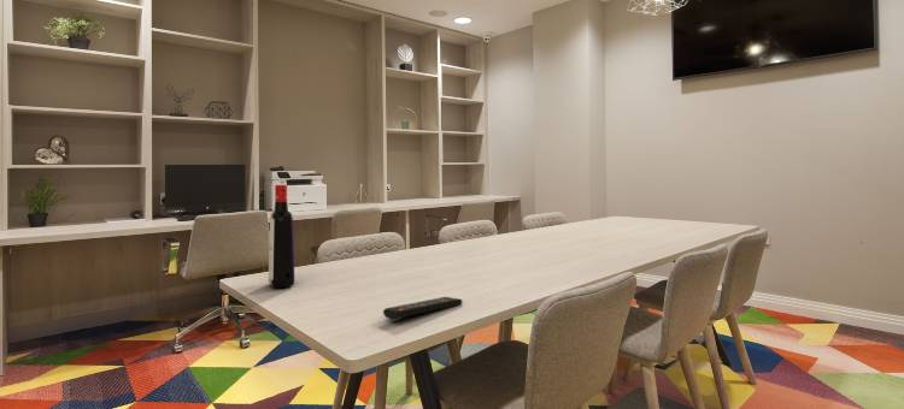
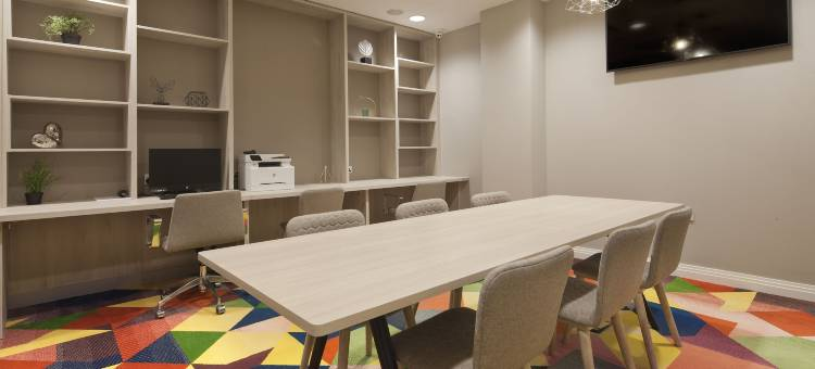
- liquor bottle (281, 235)
- remote control (424, 307)
